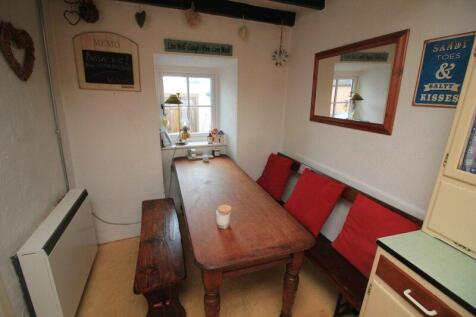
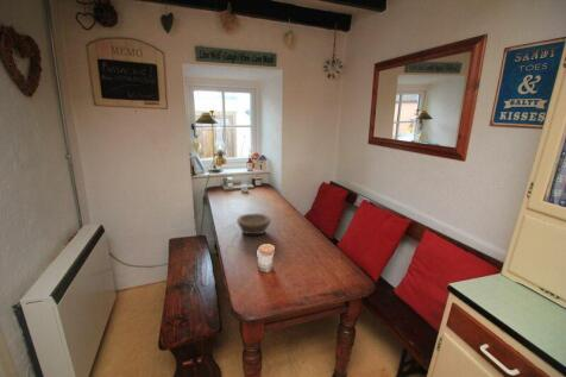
+ bowl (253, 225)
